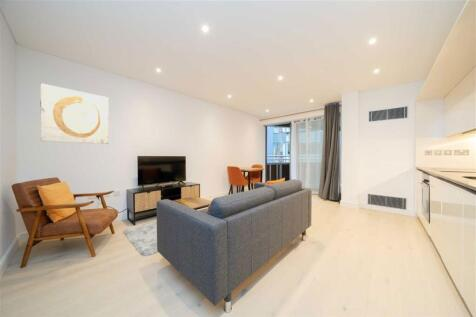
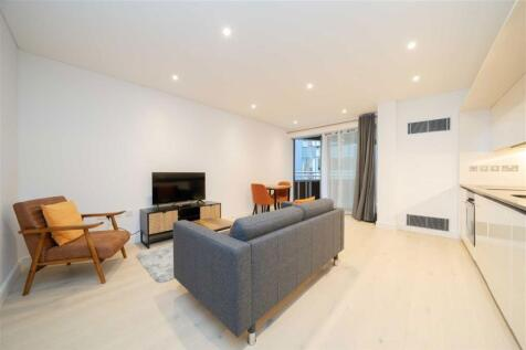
- wall art (77, 117)
